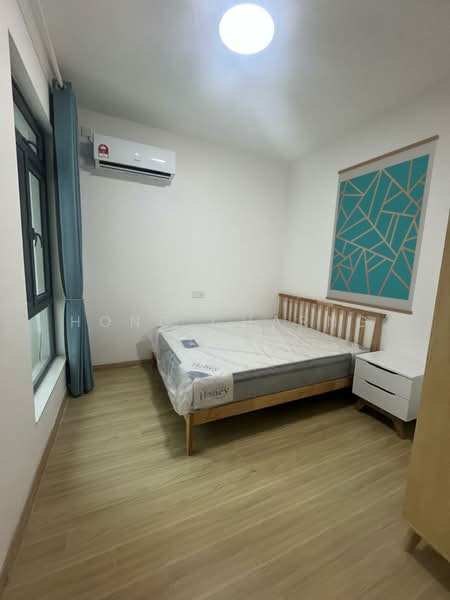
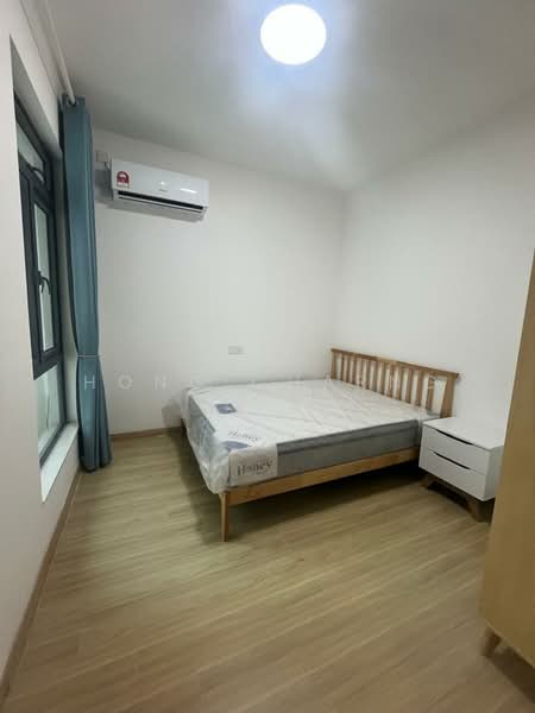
- wall art (370, 234)
